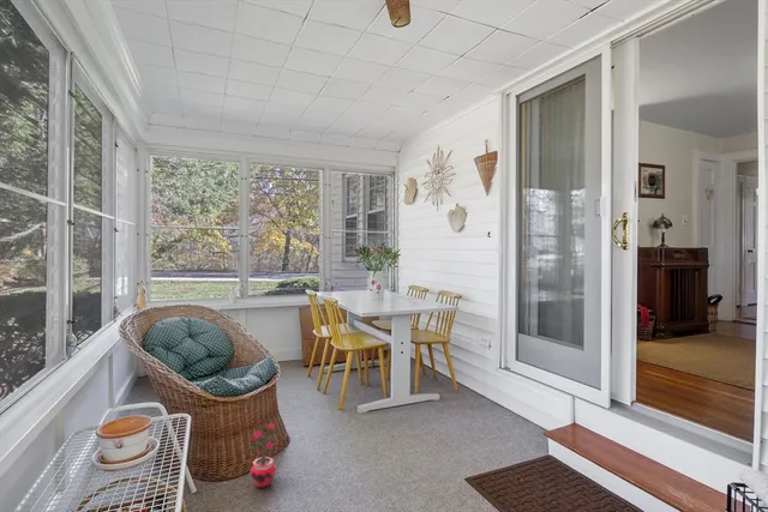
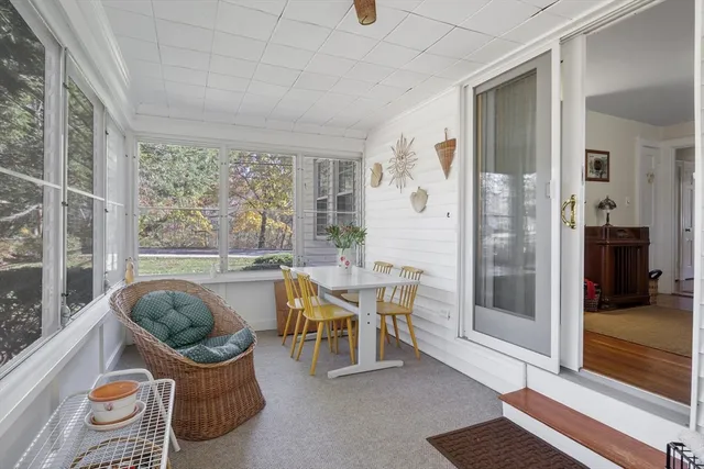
- potted plant (262, 452)
